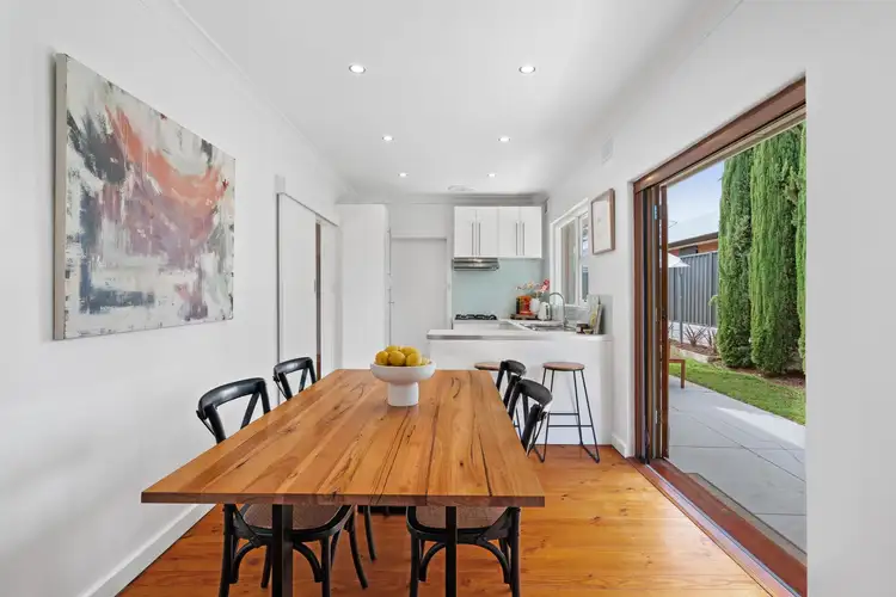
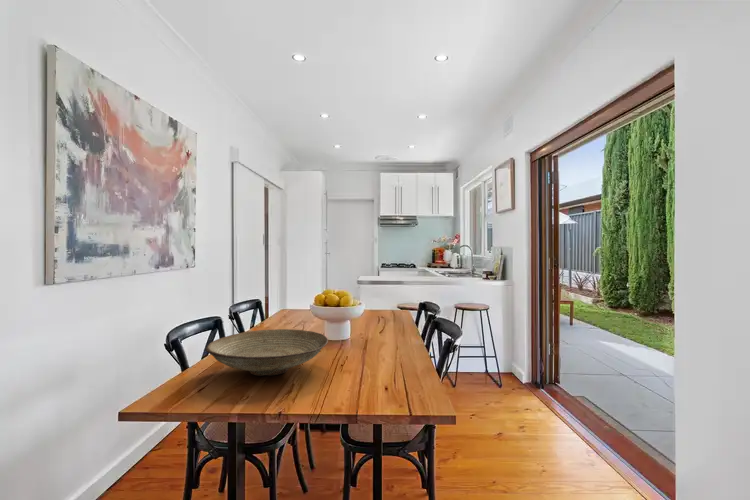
+ decorative bowl (269, 355)
